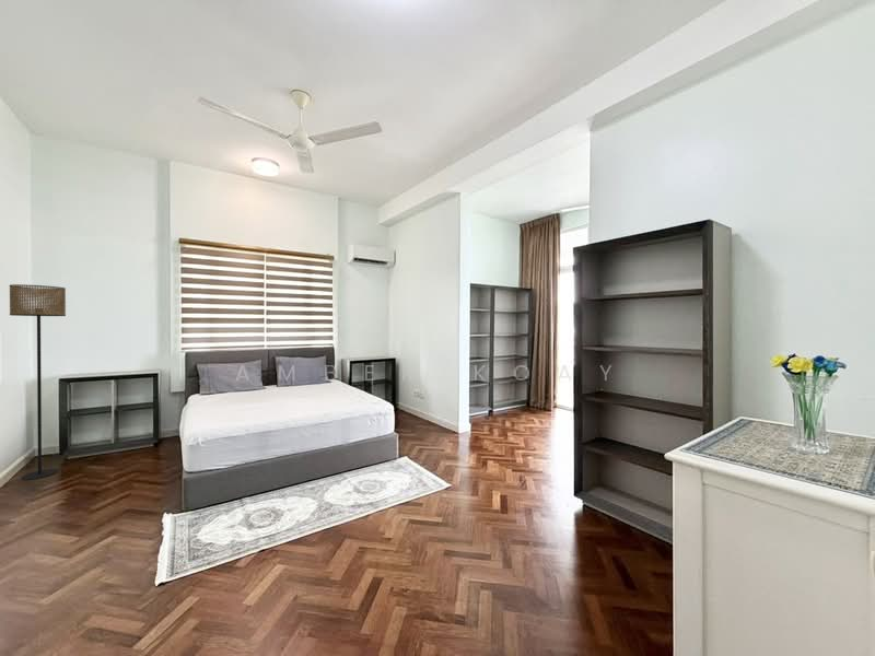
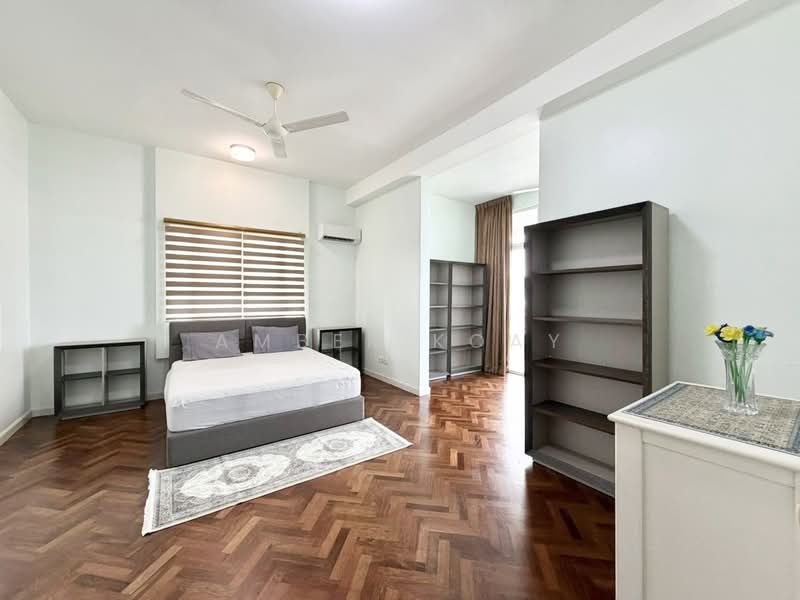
- floor lamp (38, 380)
